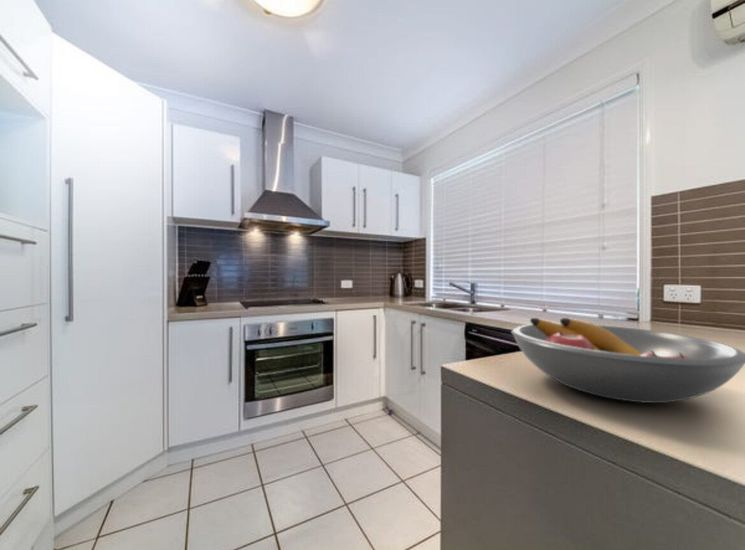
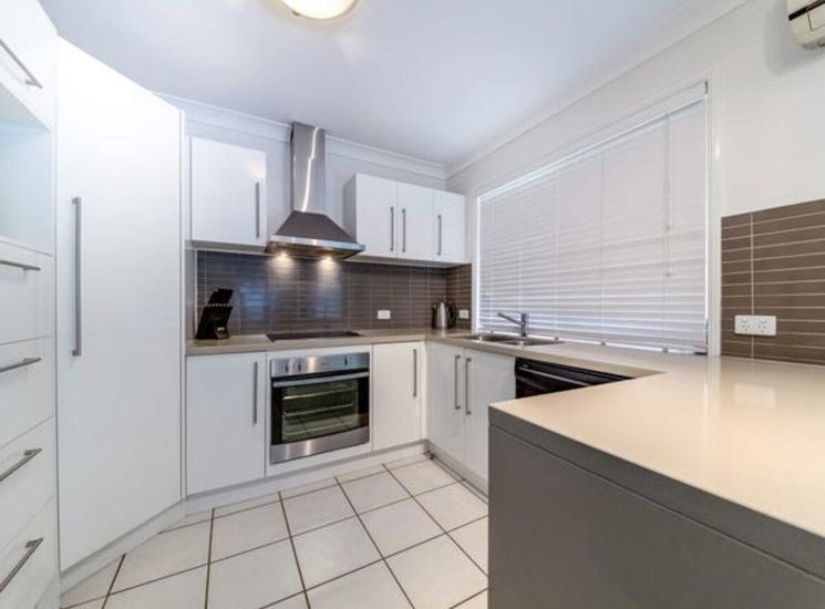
- fruit bowl (608, 355)
